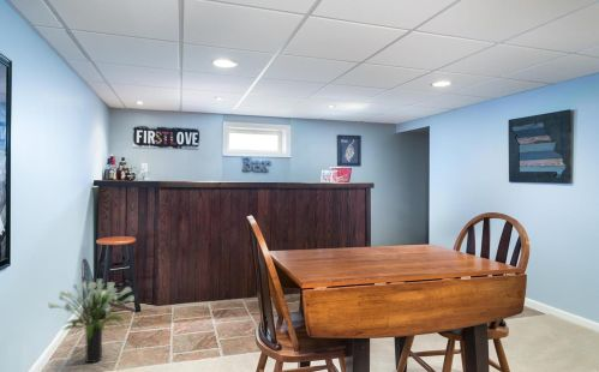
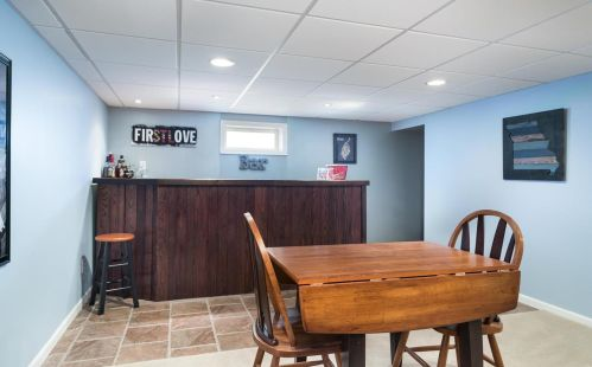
- potted plant (94, 318)
